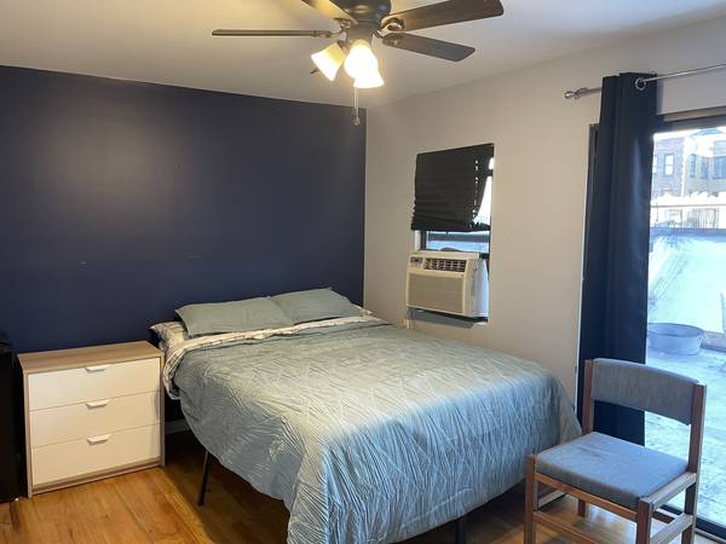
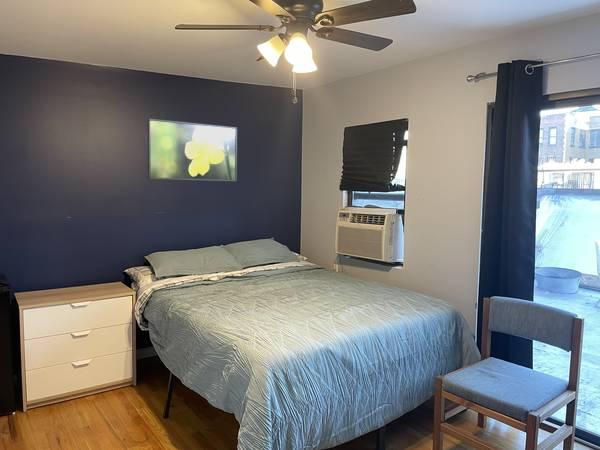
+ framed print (194, 152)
